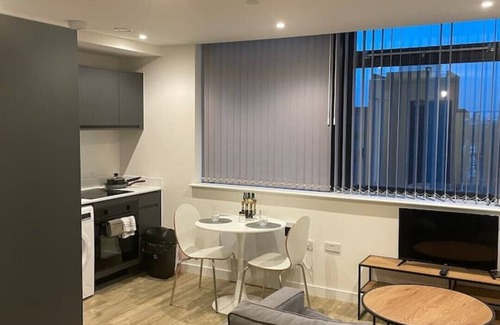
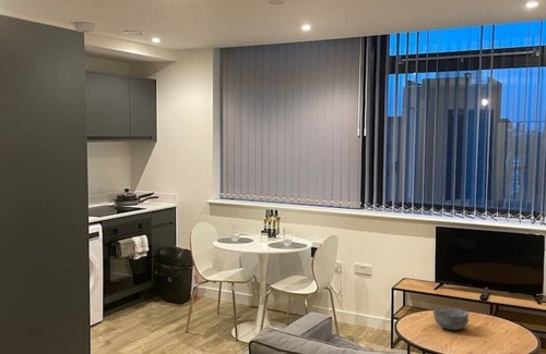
+ bowl (450, 319)
